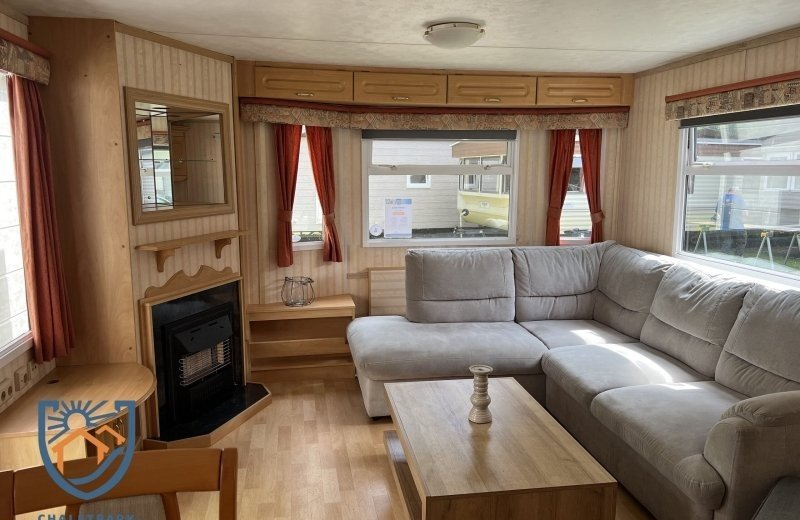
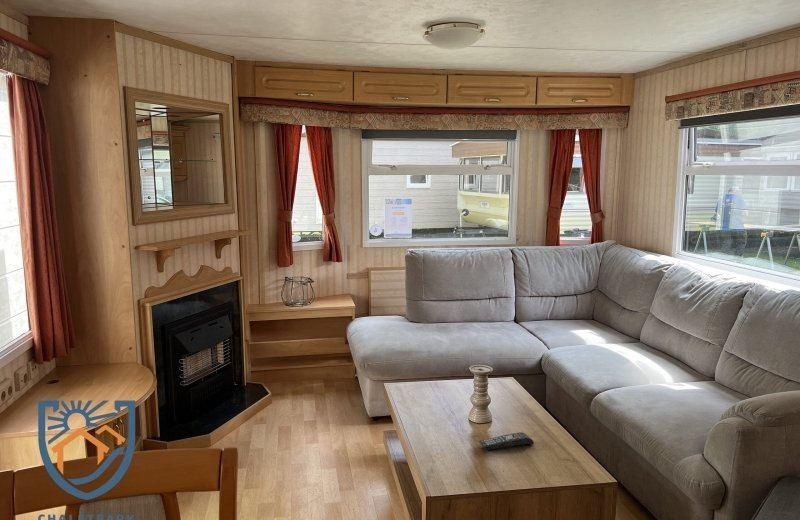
+ remote control (506, 441)
